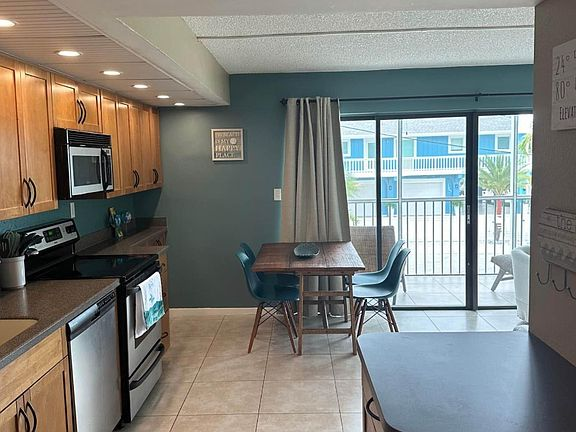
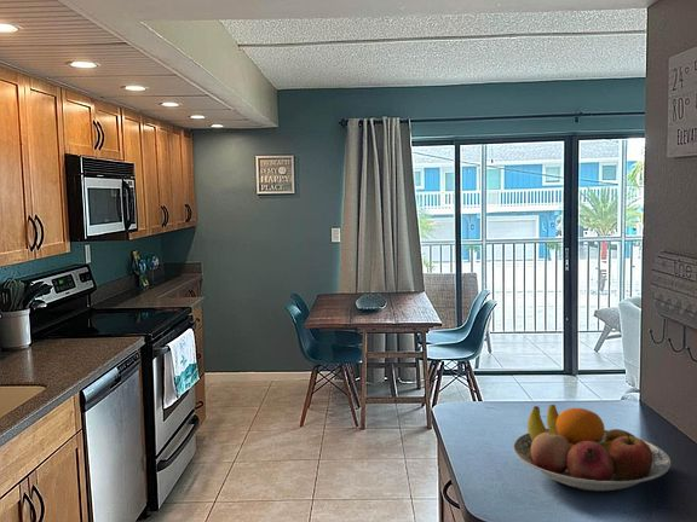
+ fruit bowl (588, 445)
